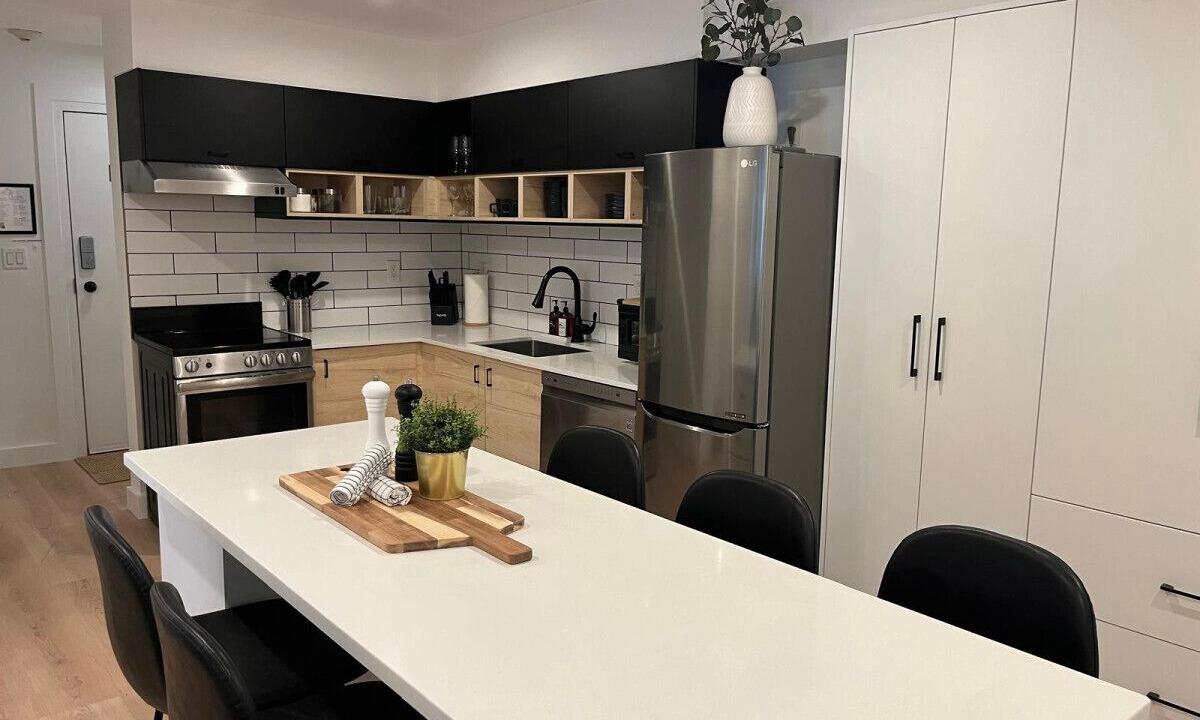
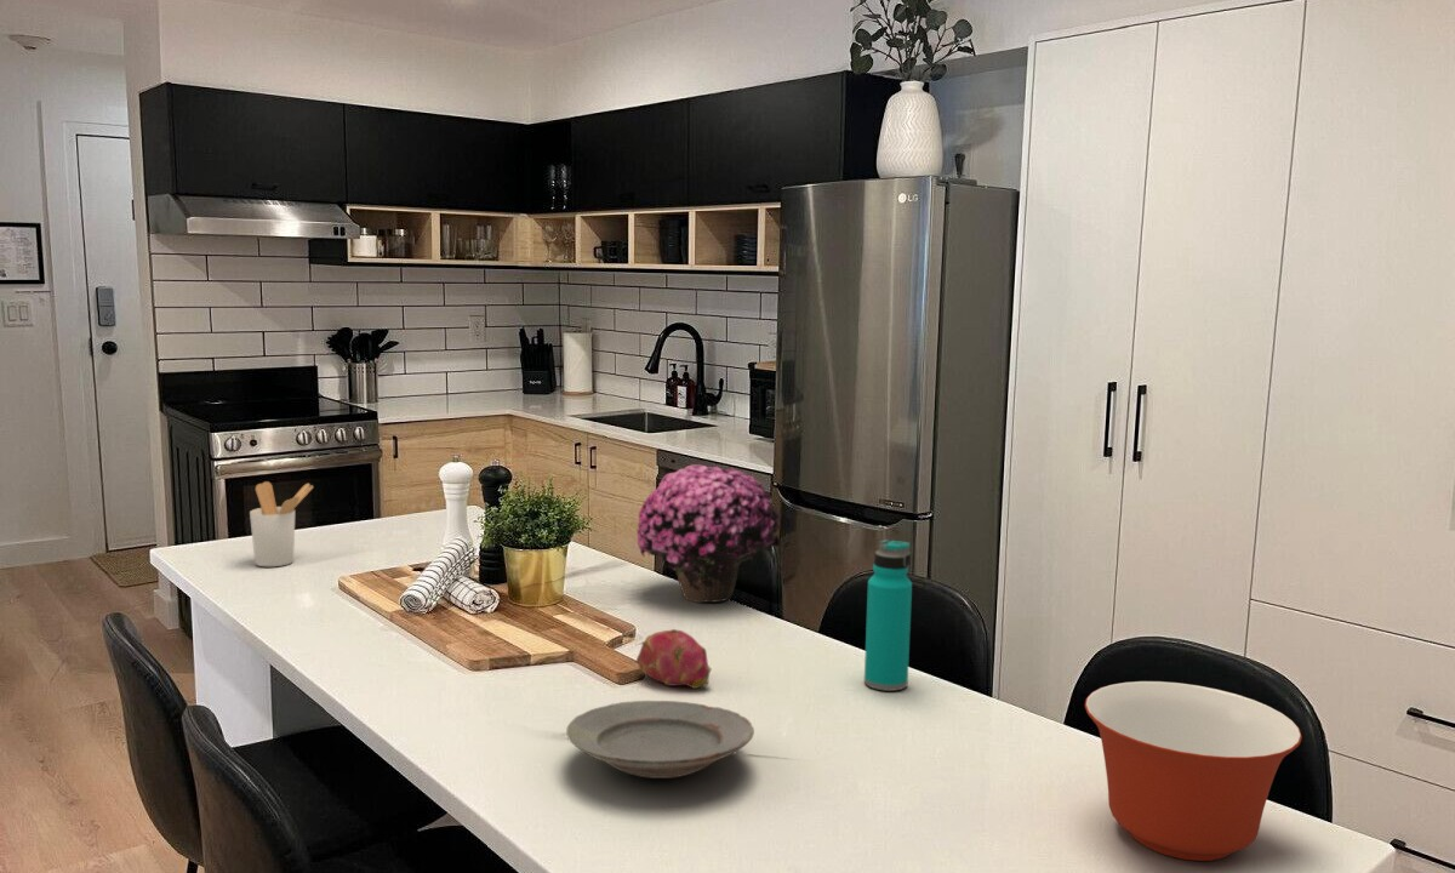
+ fruit (673, 656)
+ plate (660, 743)
+ flower (708, 530)
+ water bottle (888, 612)
+ utensil holder (284, 523)
+ mixing bowl (1185, 776)
